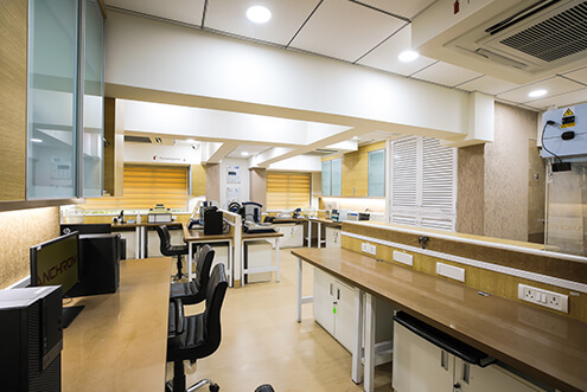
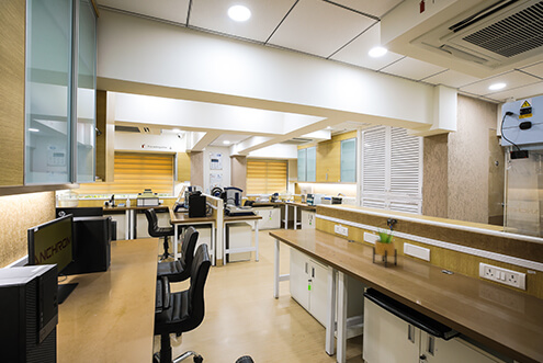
+ potted plant (384, 245)
